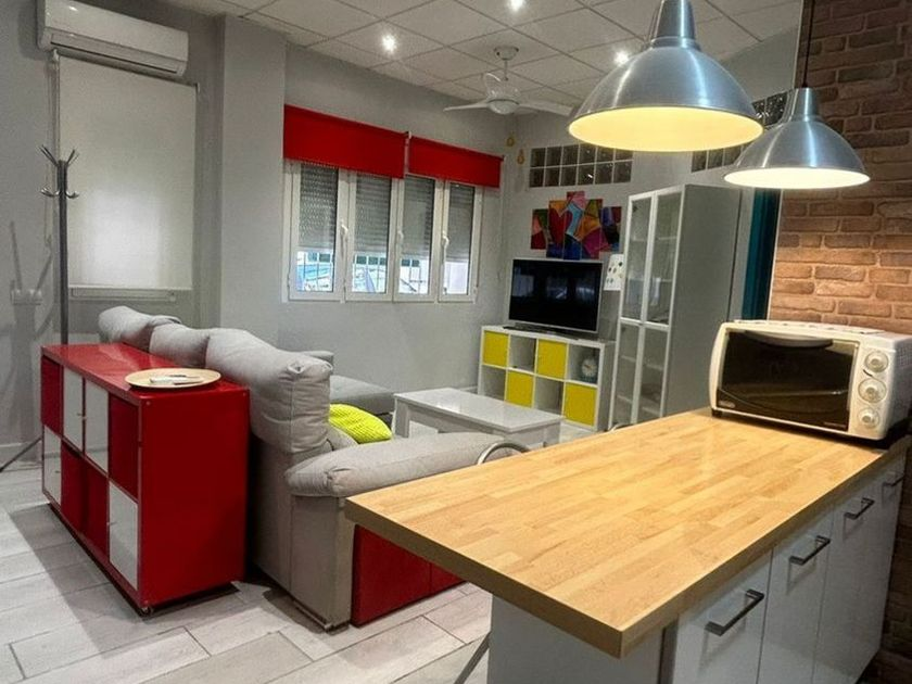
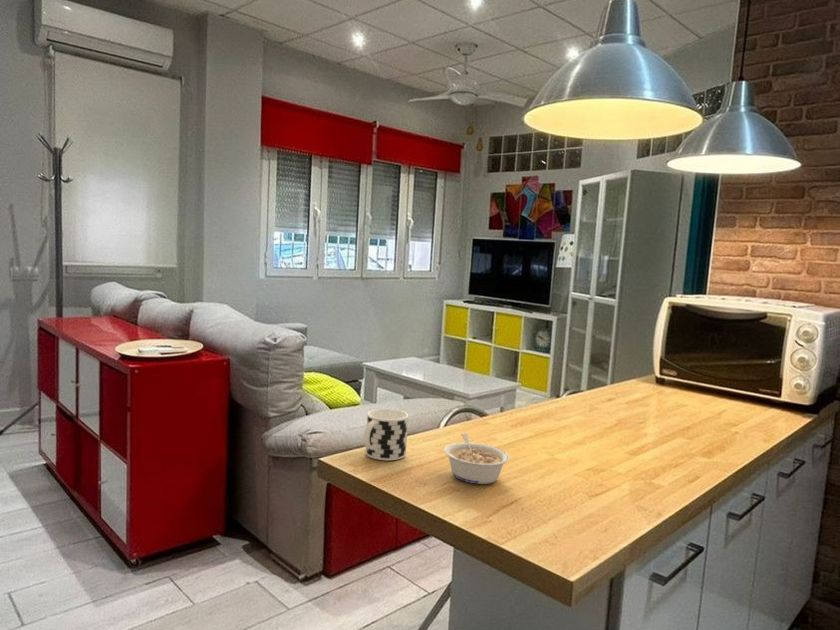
+ cup (382, 435)
+ legume (473, 461)
